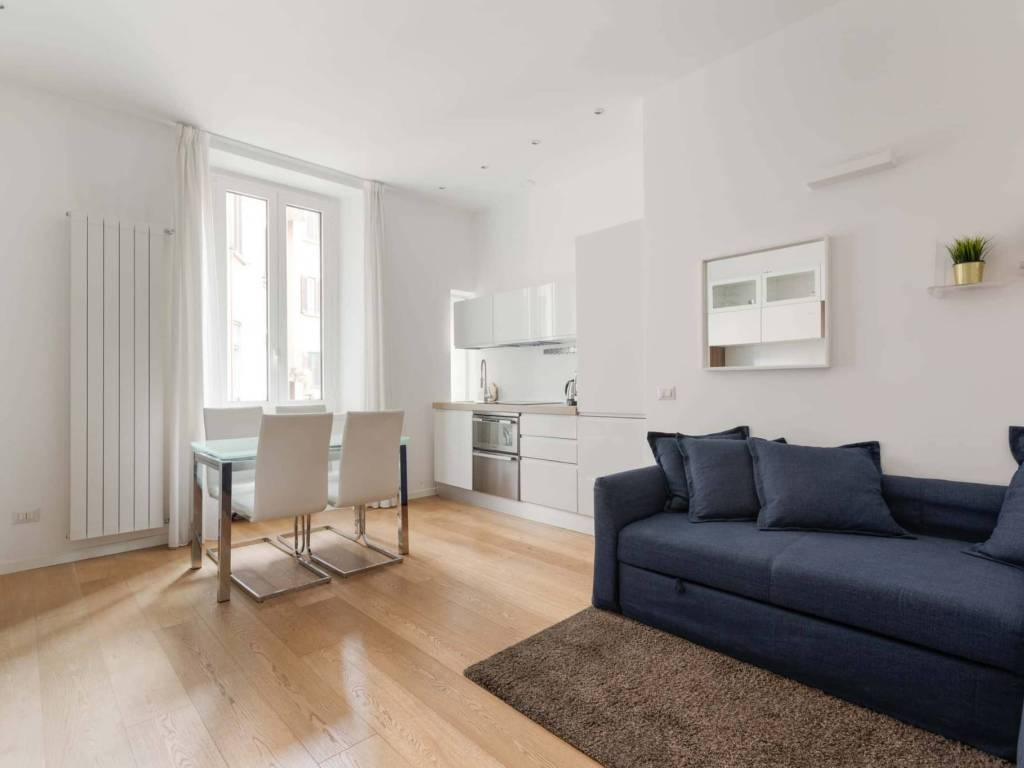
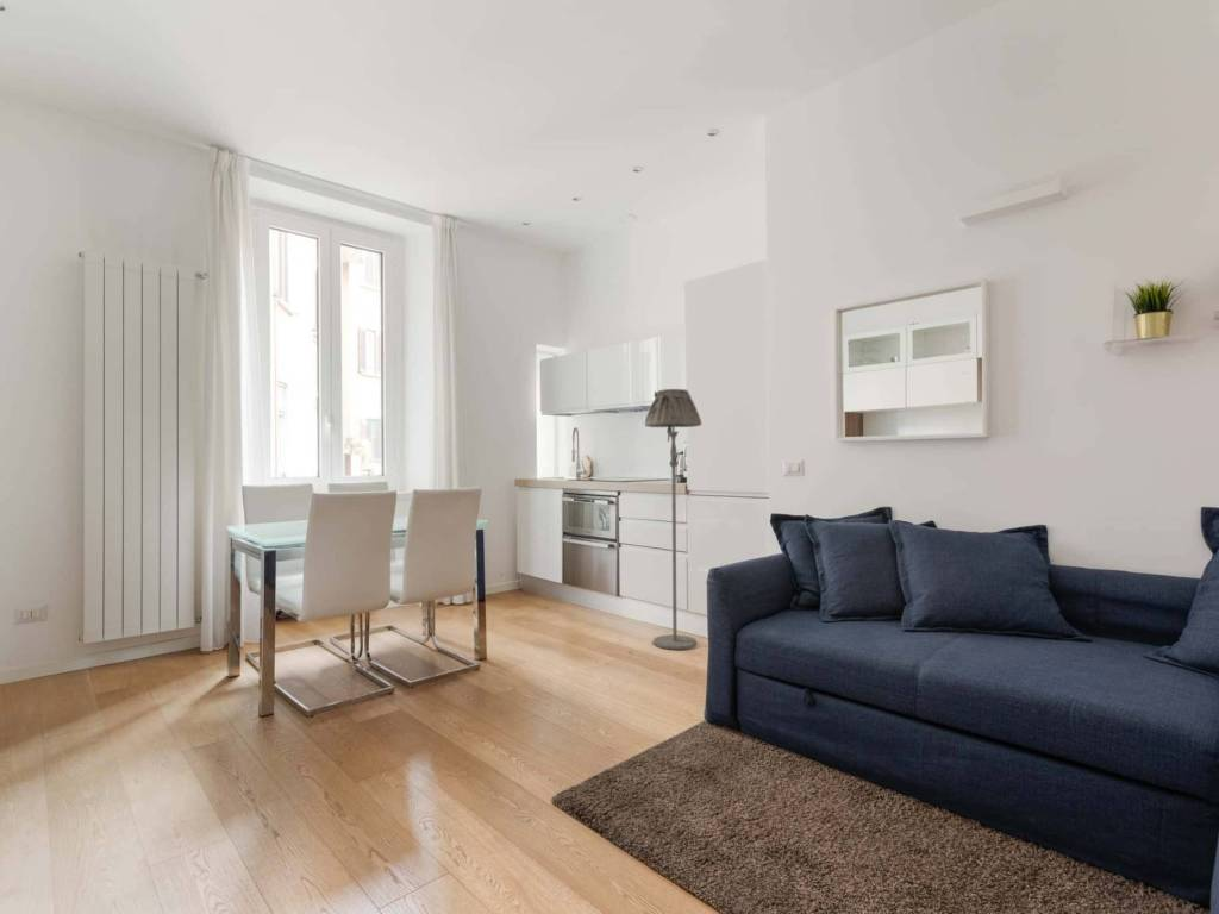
+ floor lamp (674, 517)
